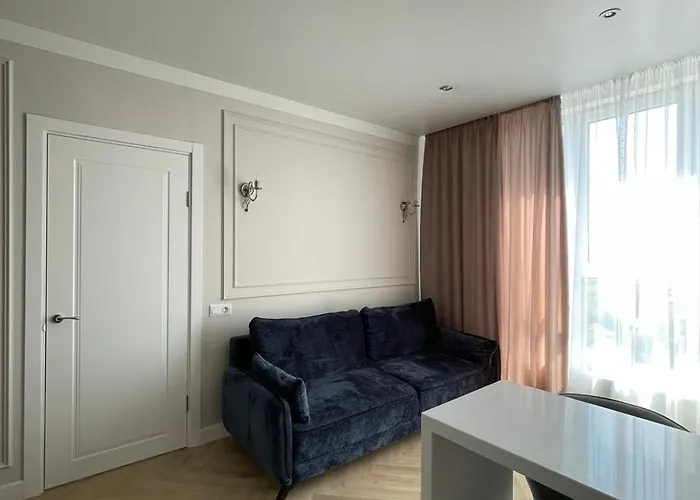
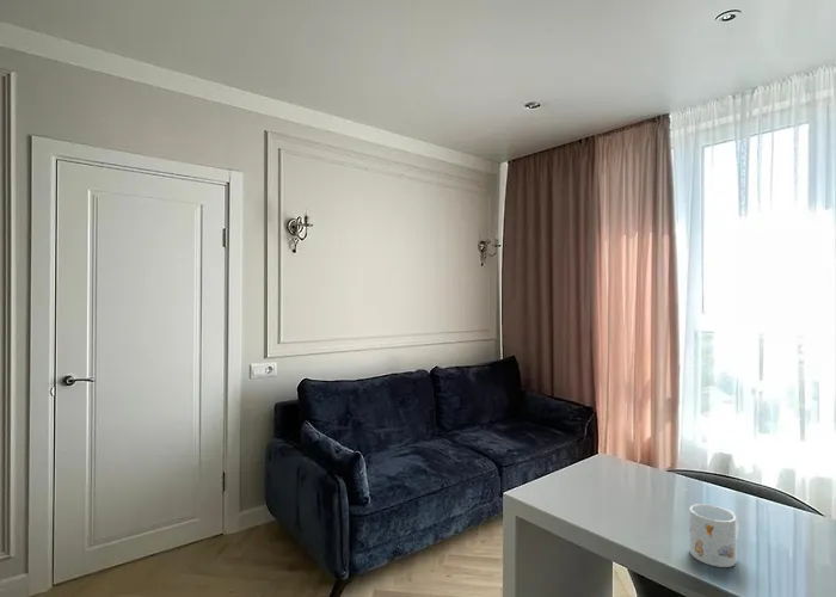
+ mug (718, 533)
